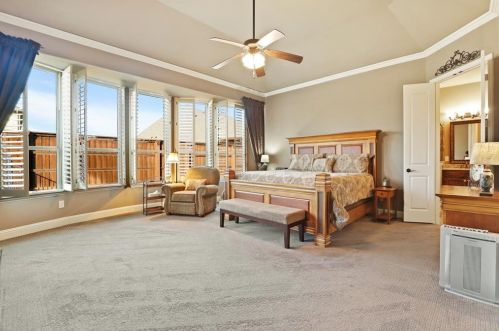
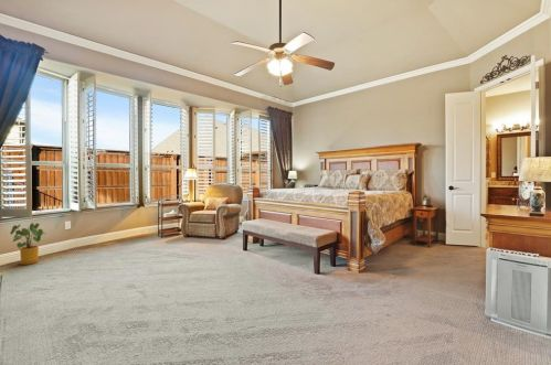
+ house plant (27, 243)
